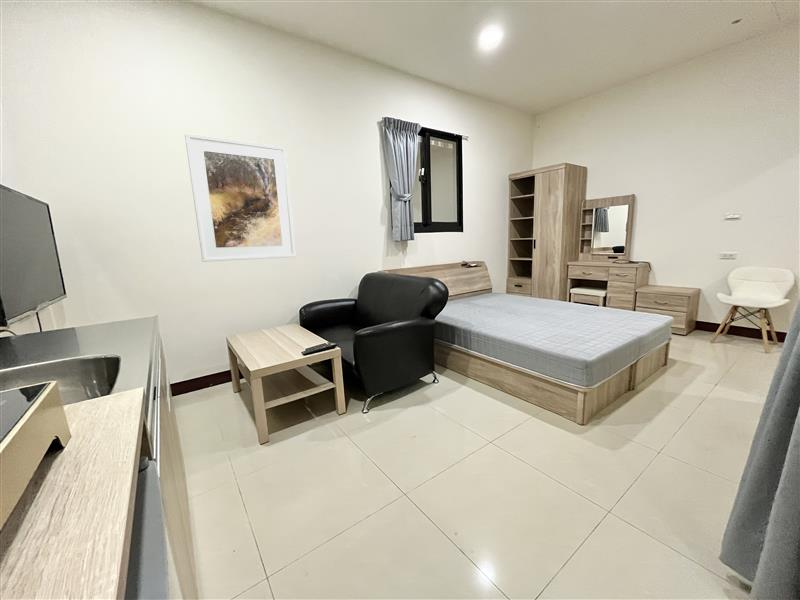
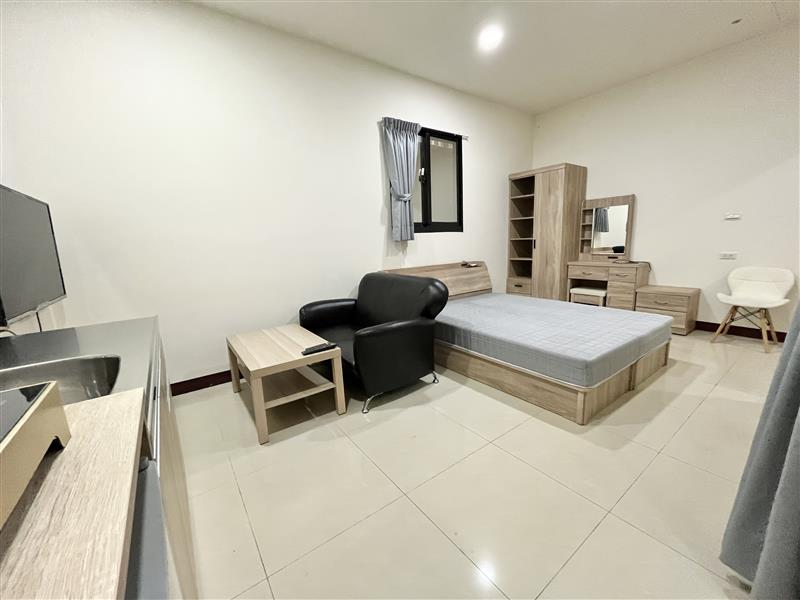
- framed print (245, 201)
